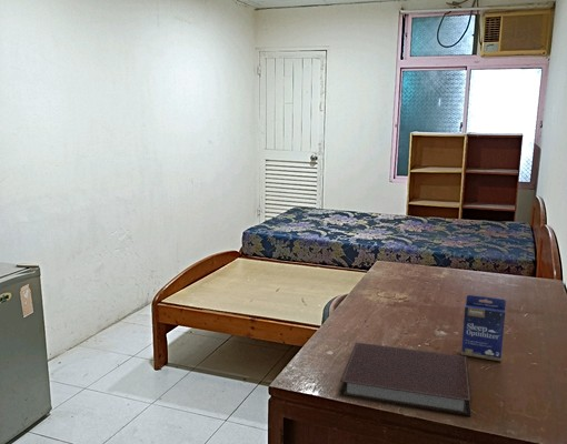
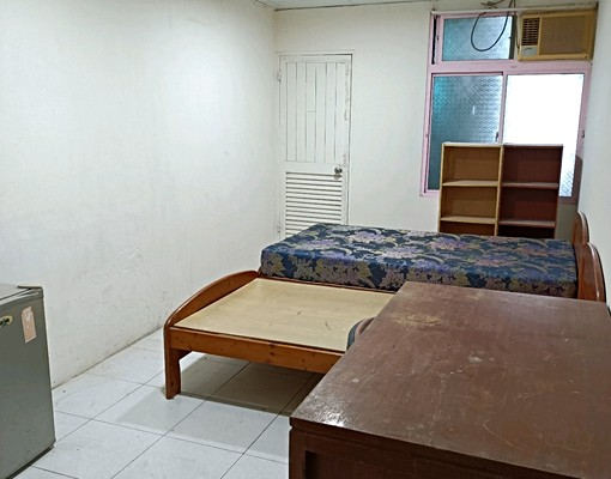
- notebook (406, 374)
- small box (483, 327)
